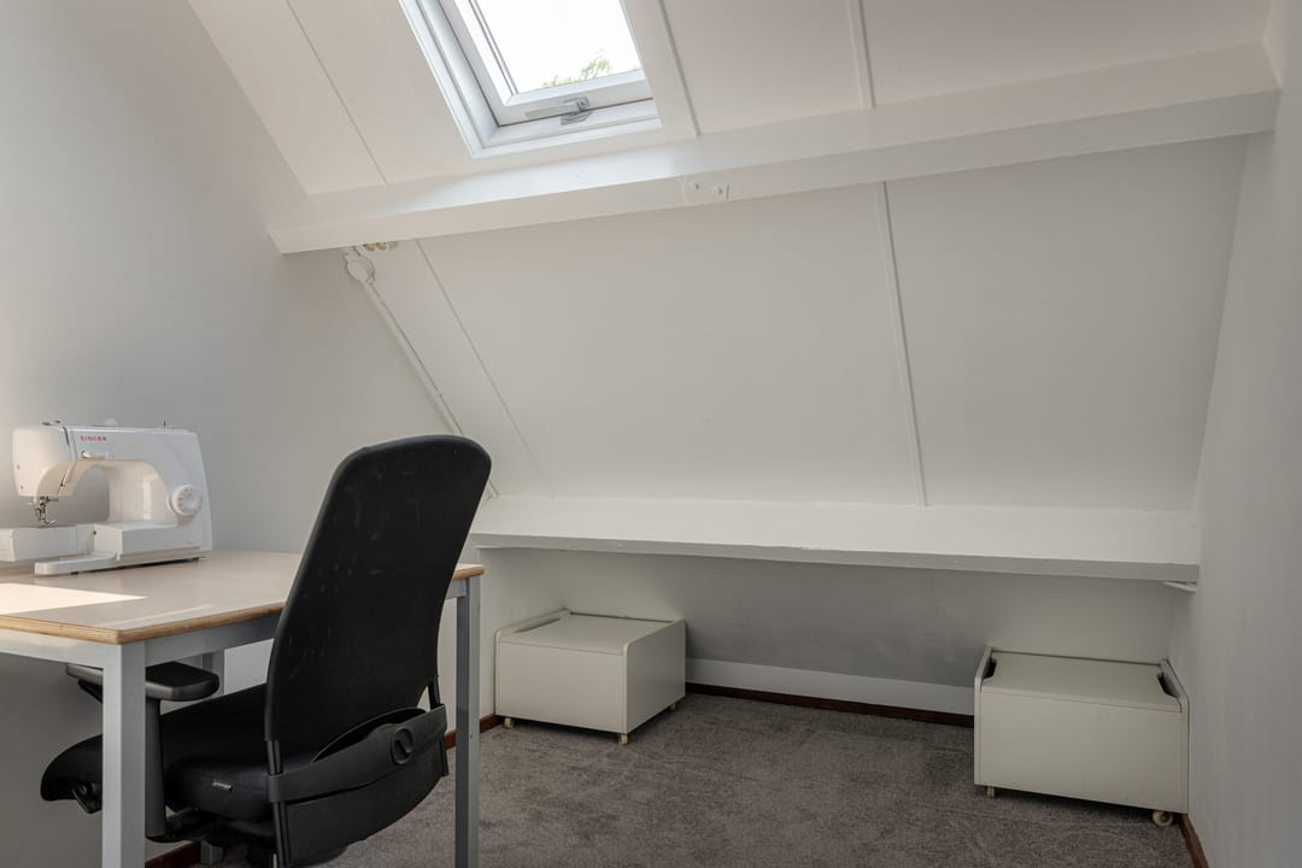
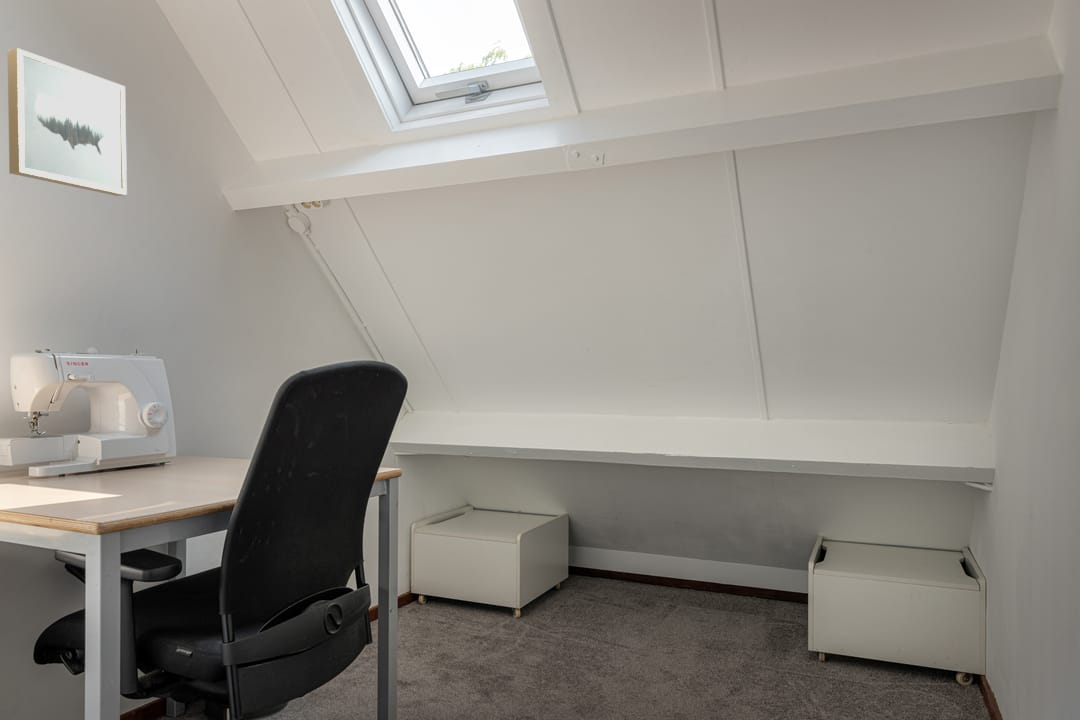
+ wall art (70, 127)
